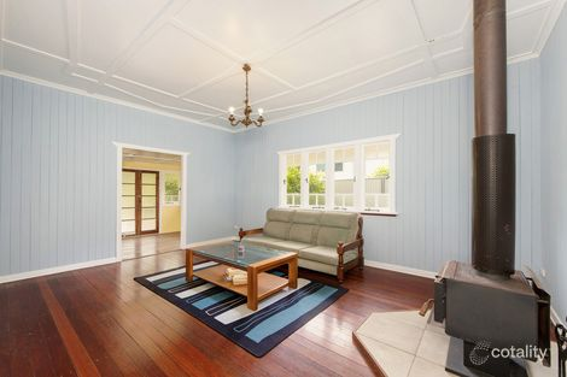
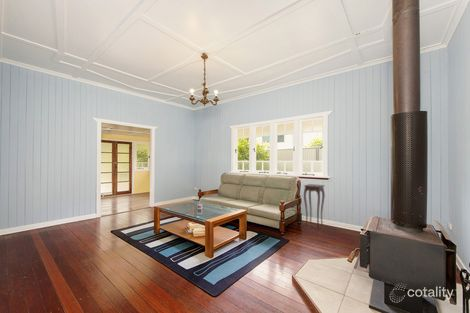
+ side table (317, 205)
